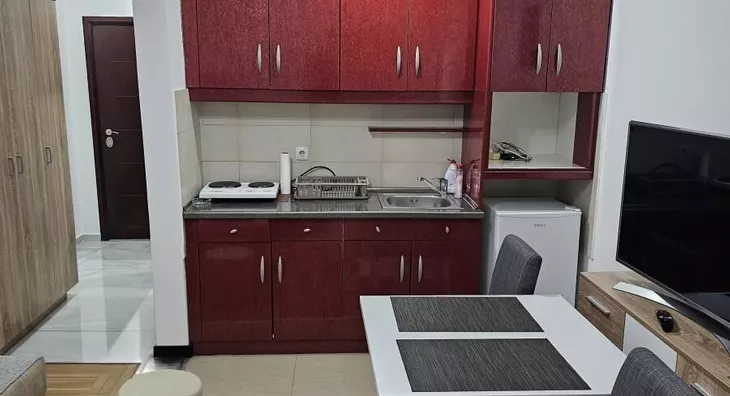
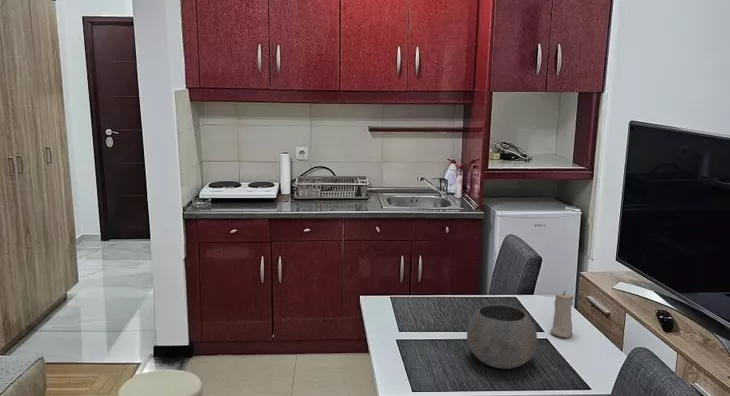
+ bowl (501, 336)
+ candle (563, 312)
